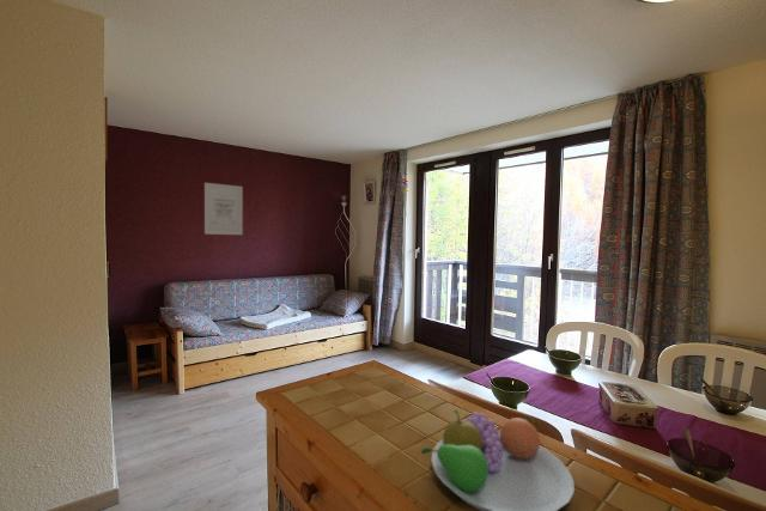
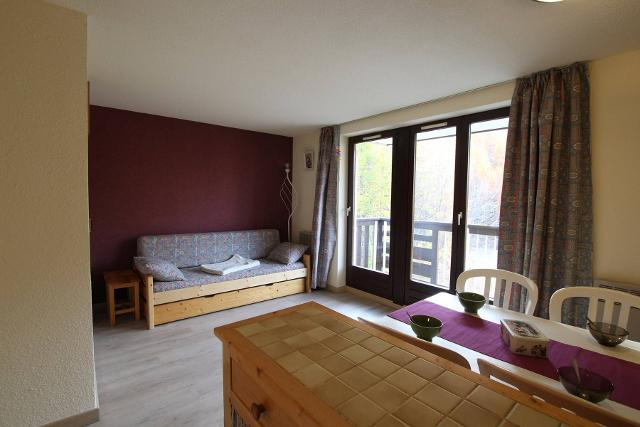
- wall art (224, 209)
- fruit bowl (493, 451)
